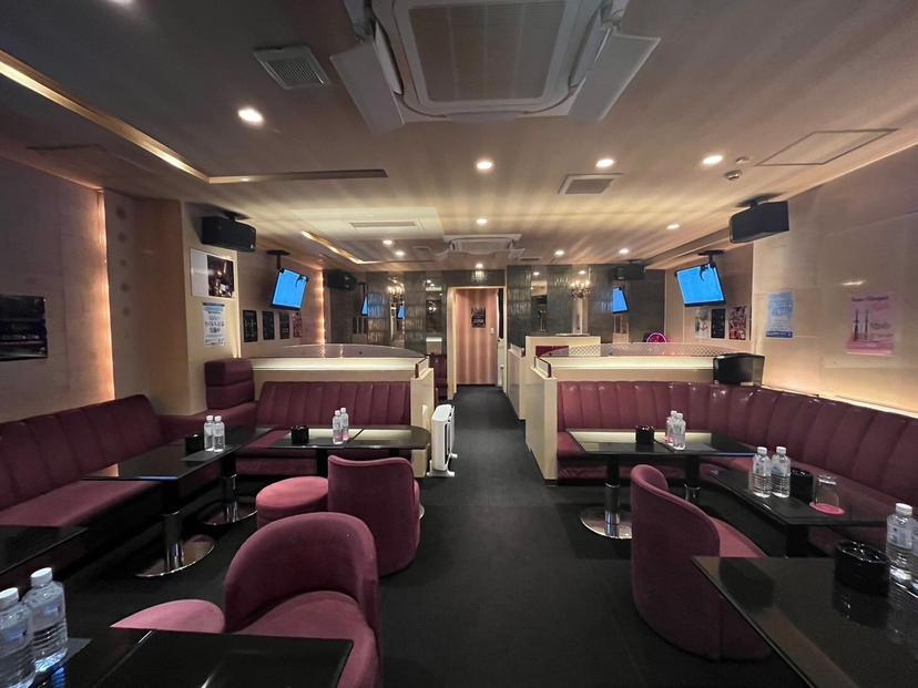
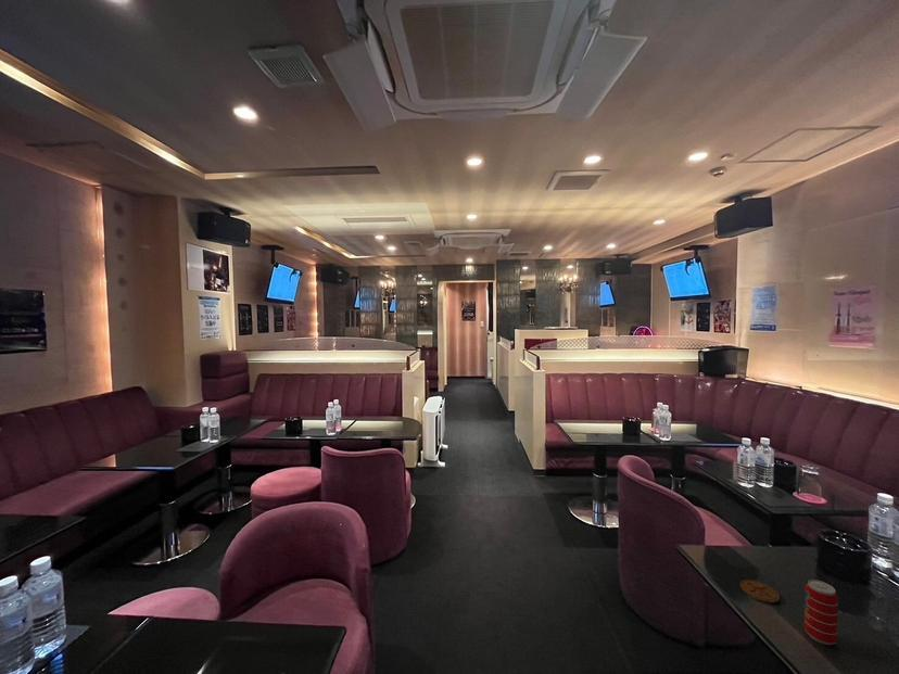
+ coaster (759, 590)
+ beverage can (821, 611)
